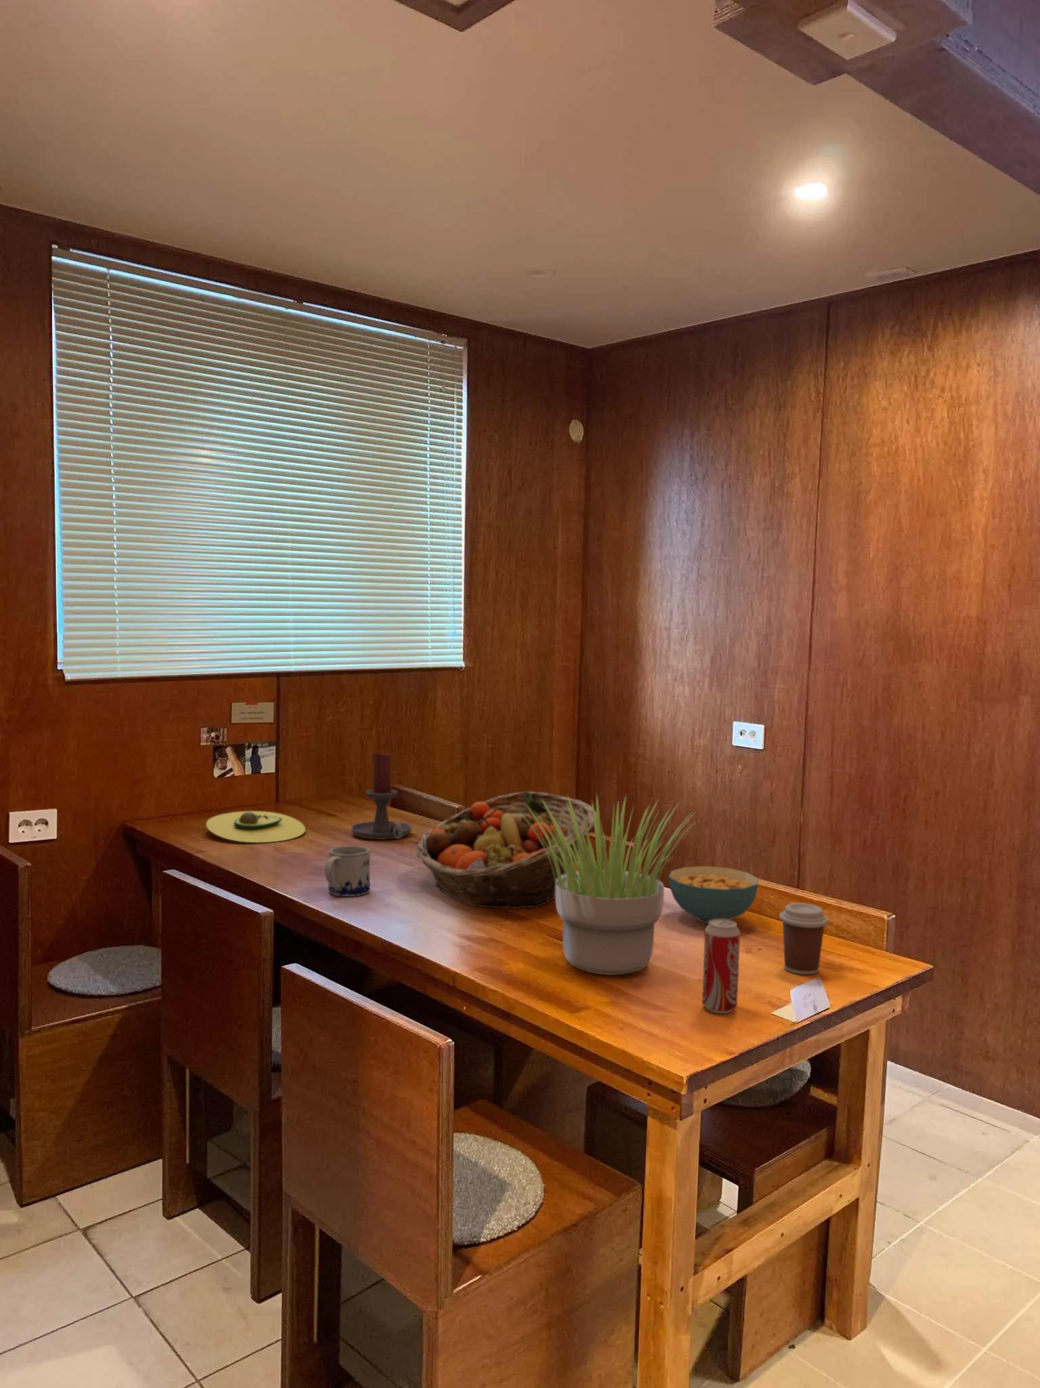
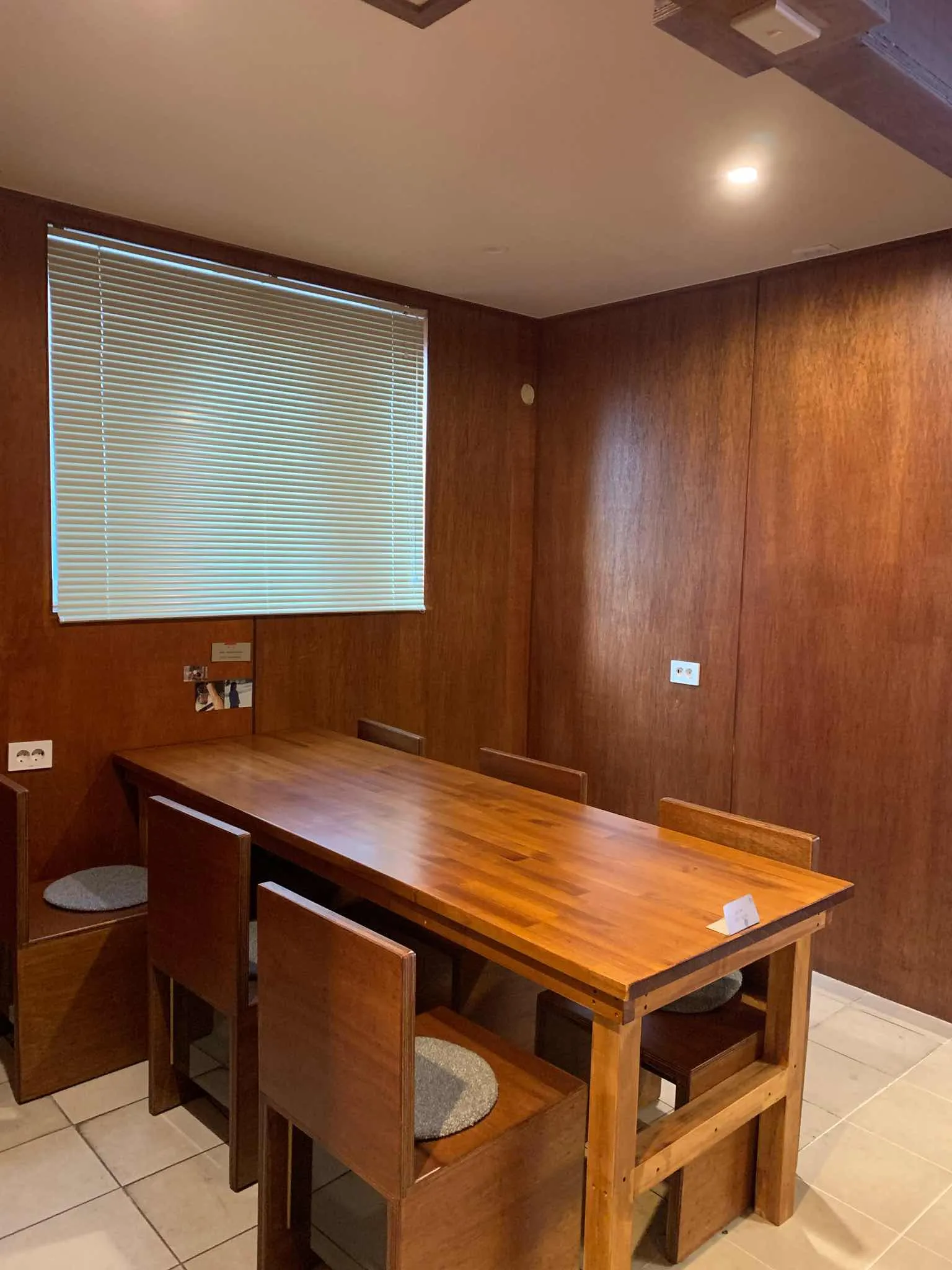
- fruit basket (505, 846)
- beverage can (721, 966)
- cereal bowl (712, 898)
- candle holder (386, 793)
- avocado (256, 821)
- mug (346, 871)
- coffee cup (802, 938)
- potted plant (606, 887)
